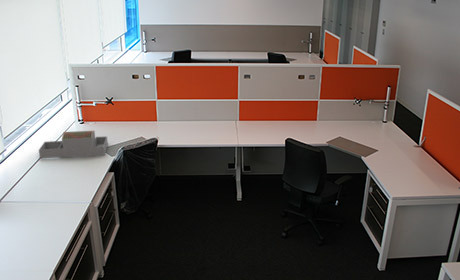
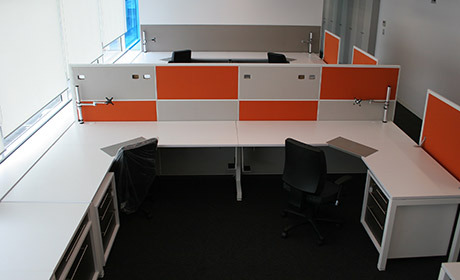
- architectural model (74, 140)
